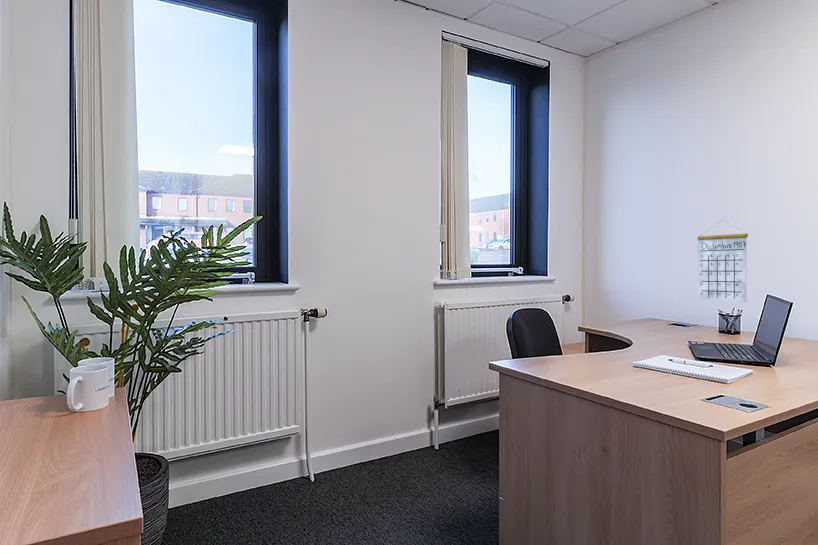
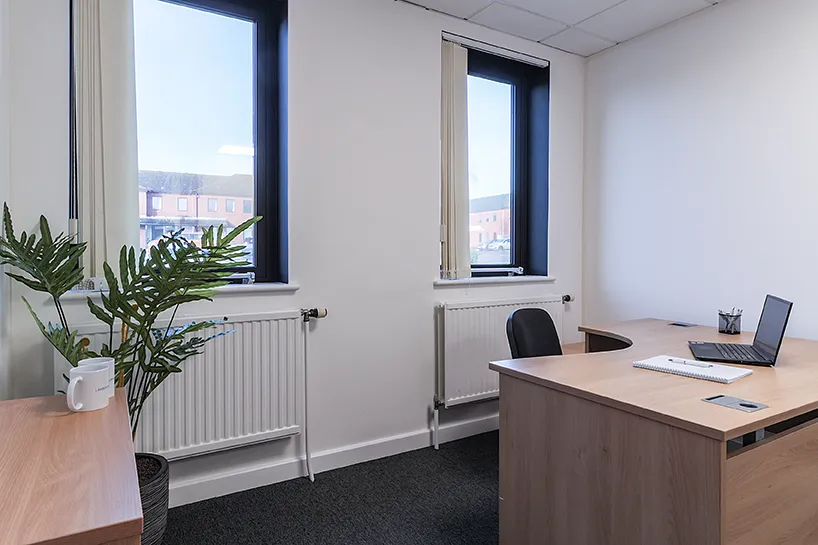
- calendar (721, 260)
